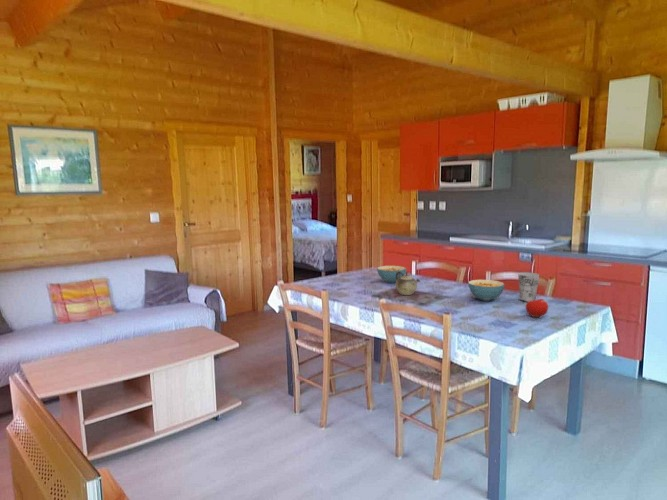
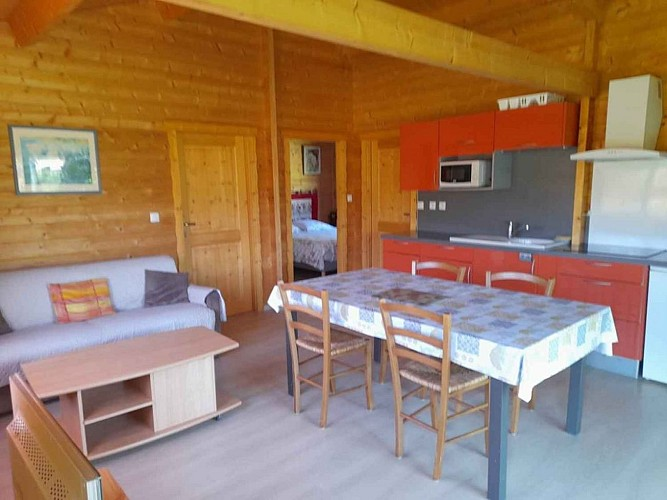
- teapot (407, 283)
- cereal bowl (485, 291)
- fruit (537, 307)
- cereal bowl (391, 275)
- cup (528, 287)
